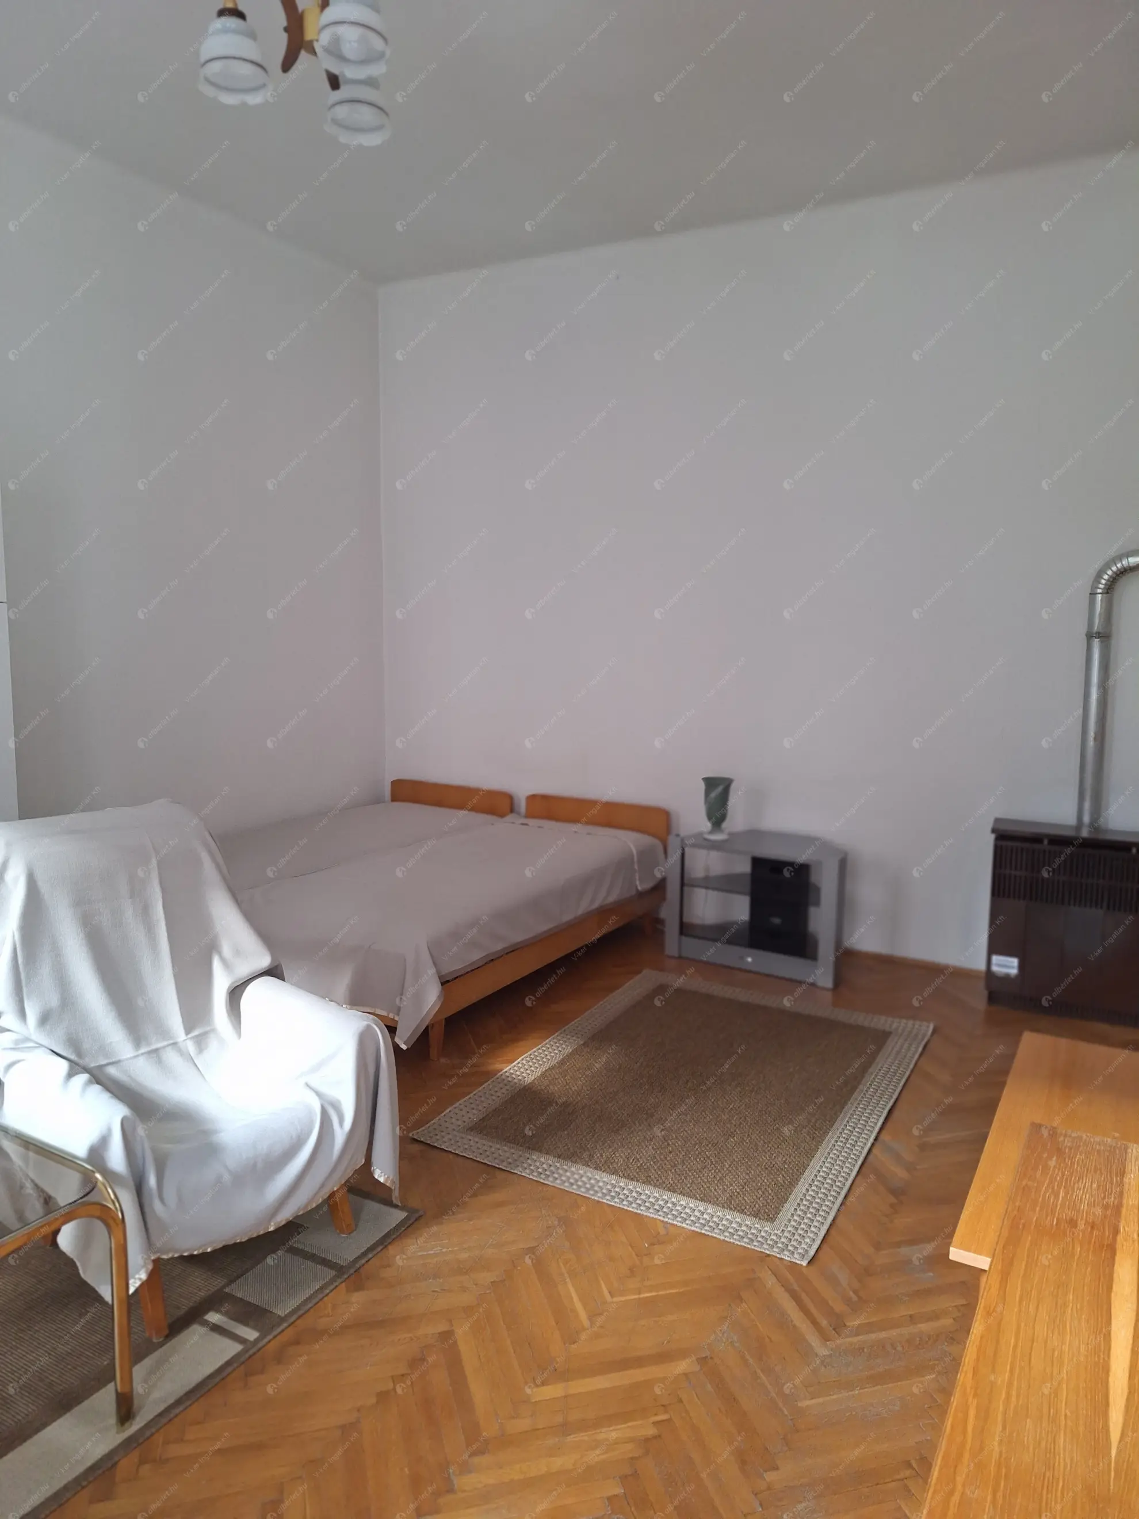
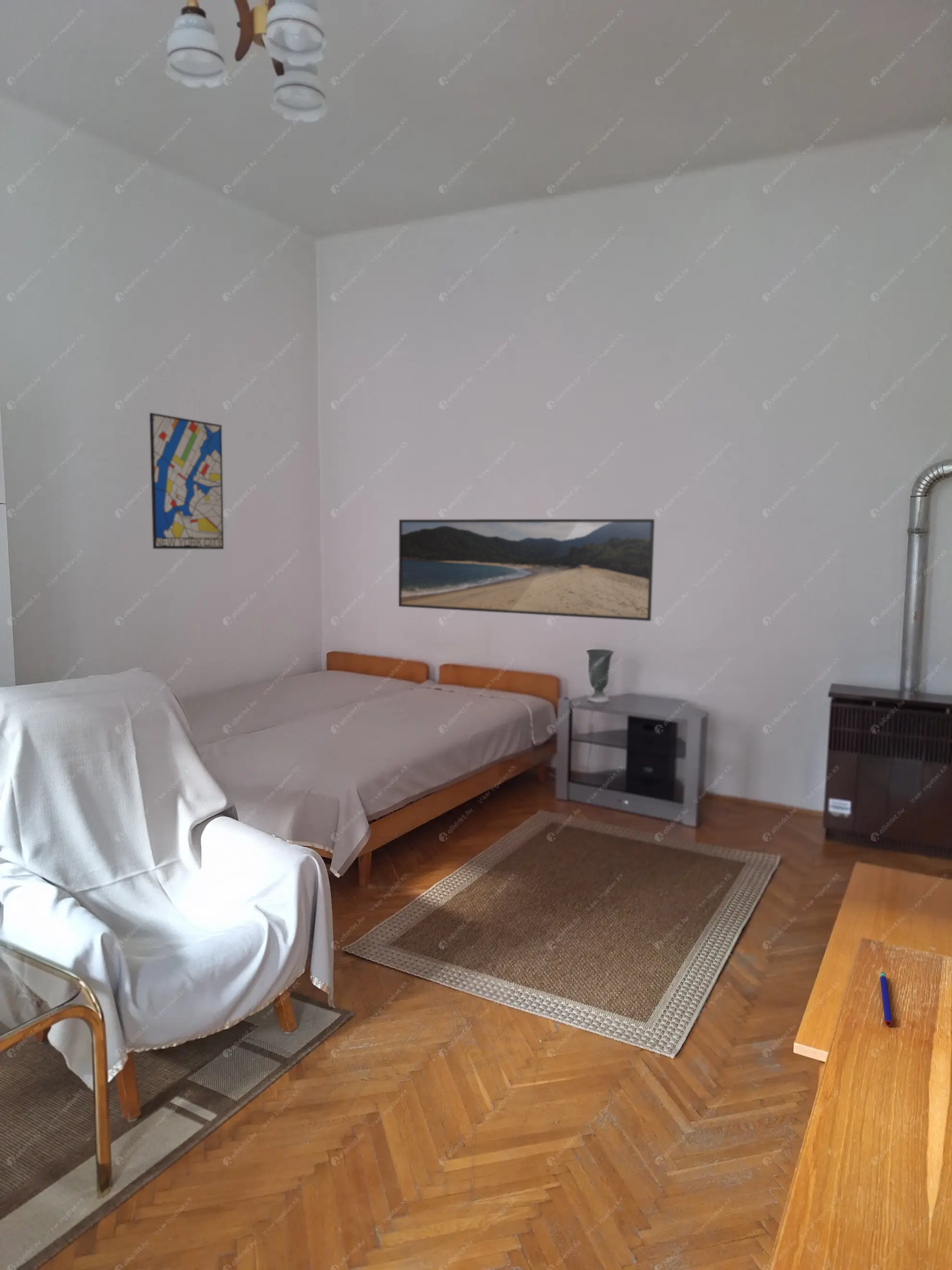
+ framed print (516, 566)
+ wall art (188, 484)
+ pen (885, 997)
